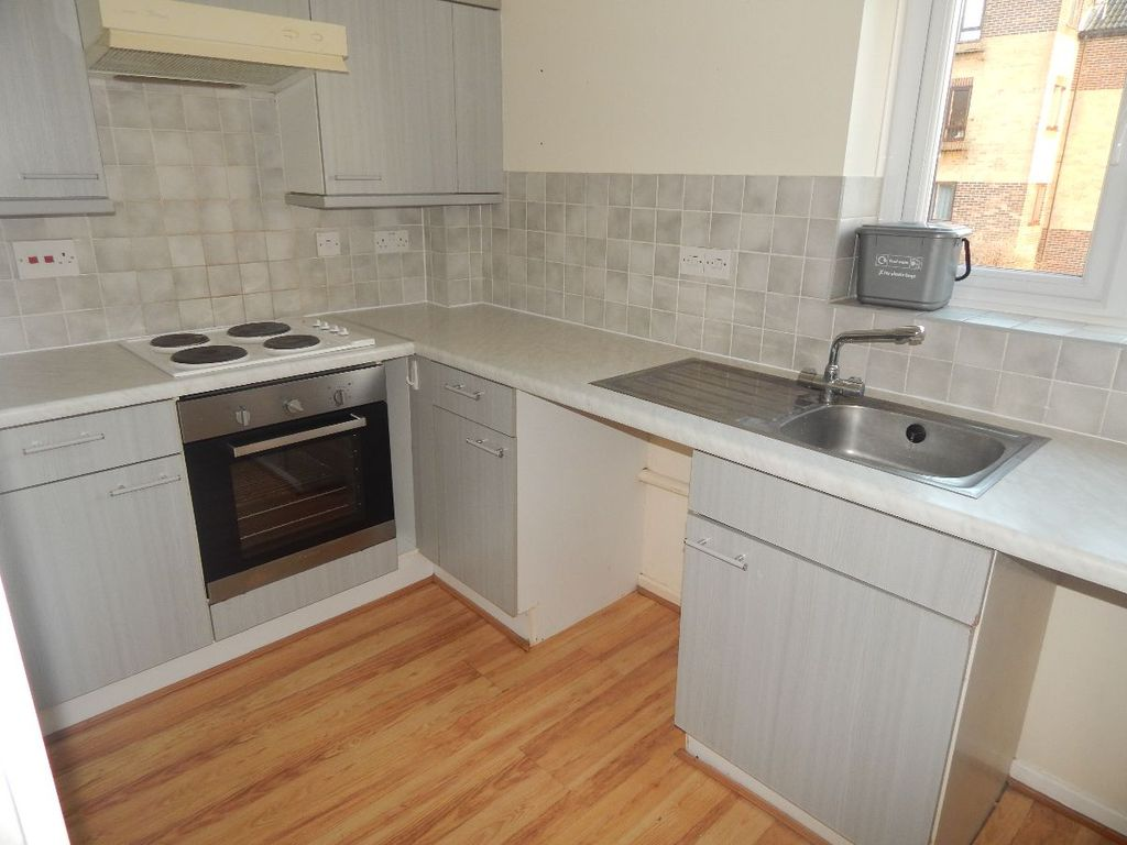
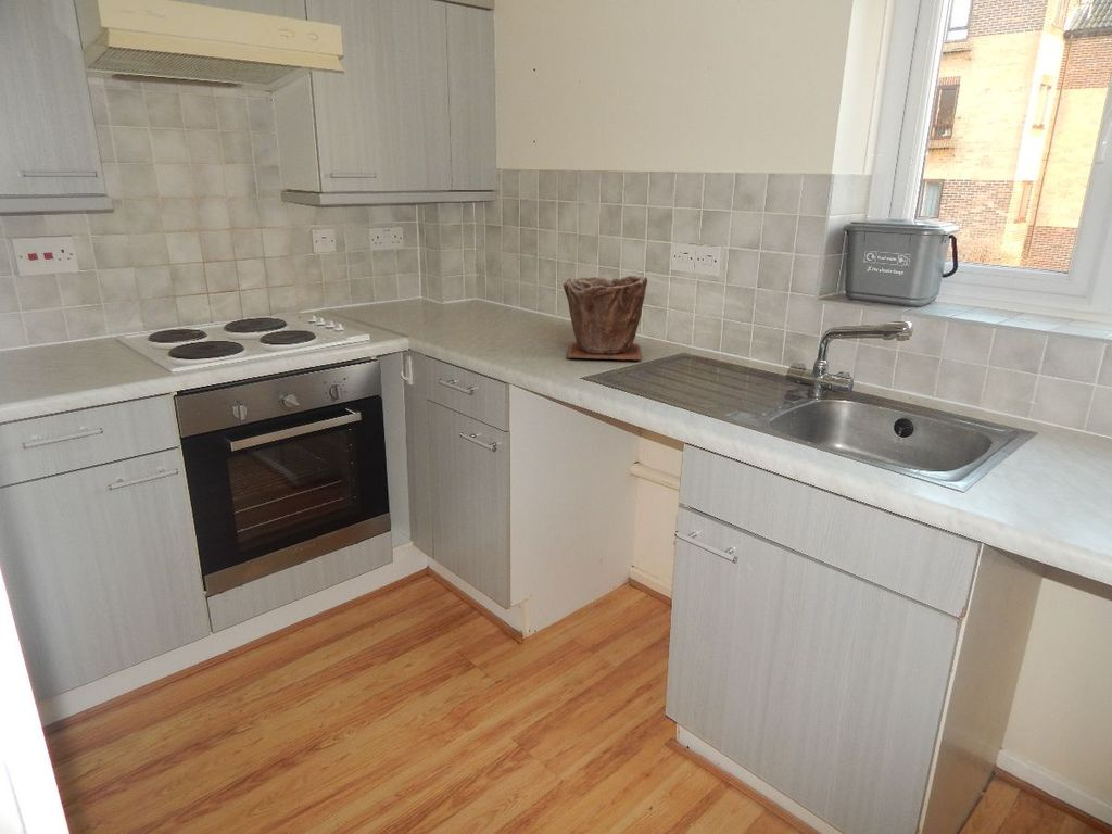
+ plant pot (605, 314)
